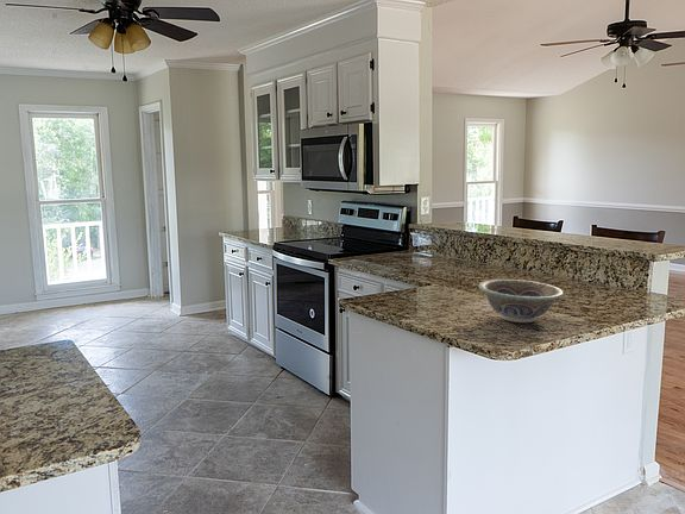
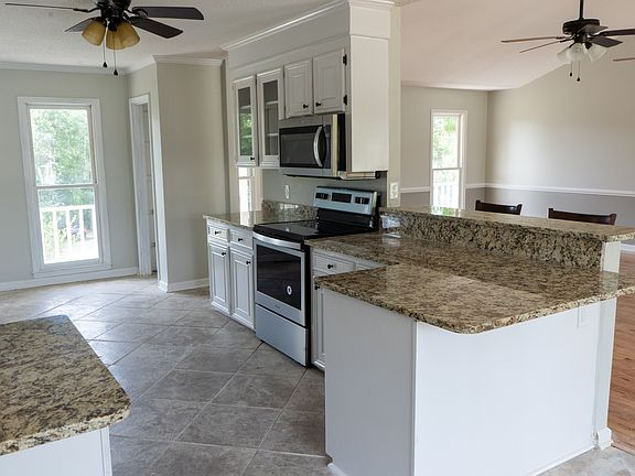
- decorative bowl (519, 302)
